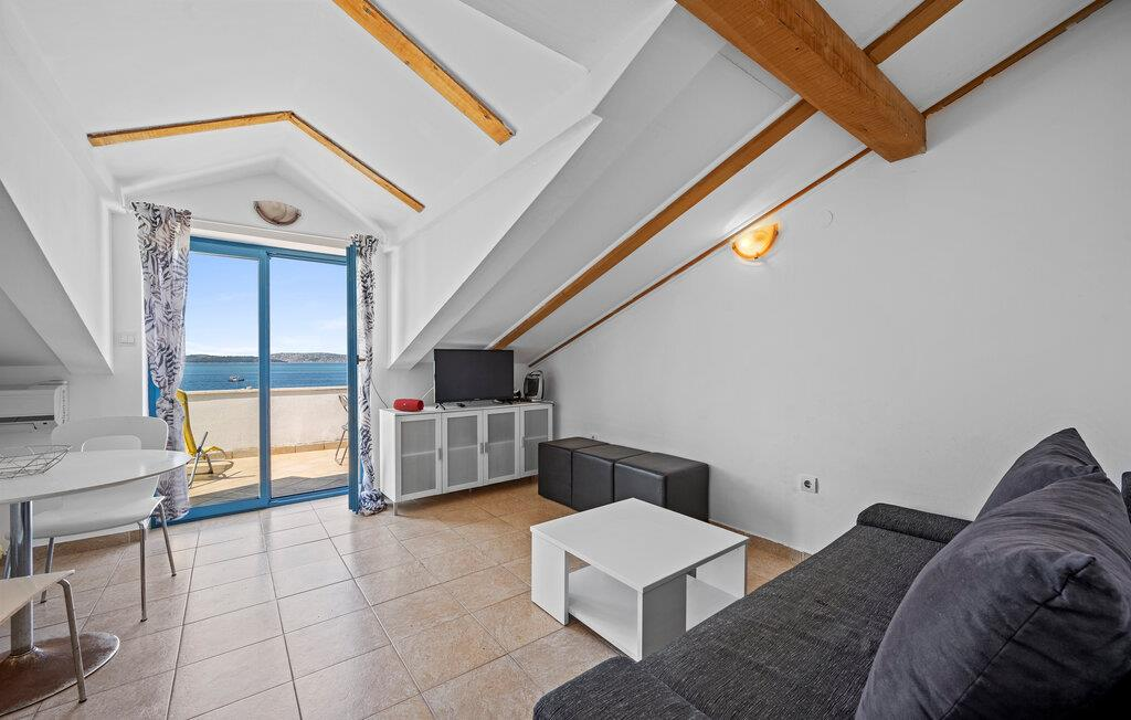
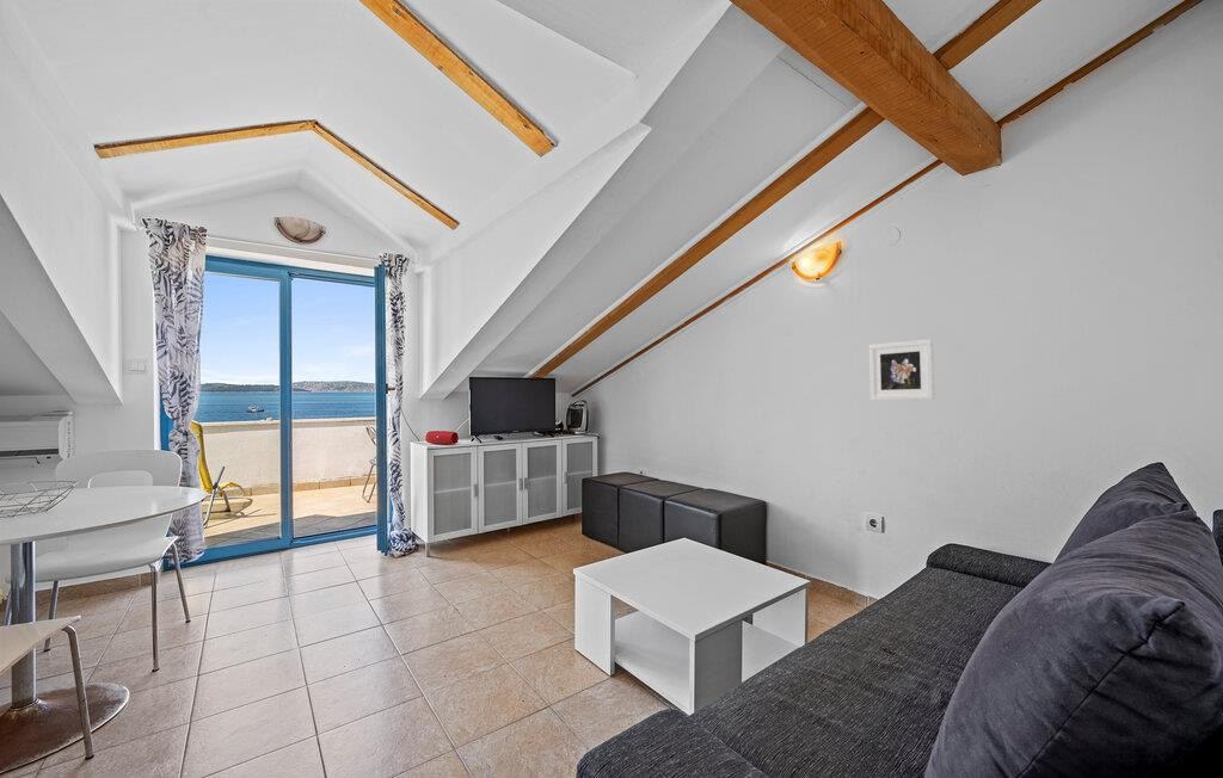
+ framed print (899, 371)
